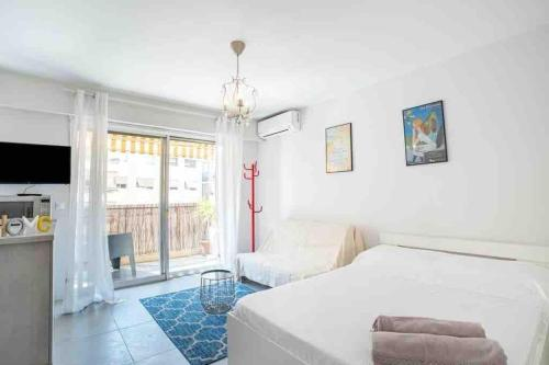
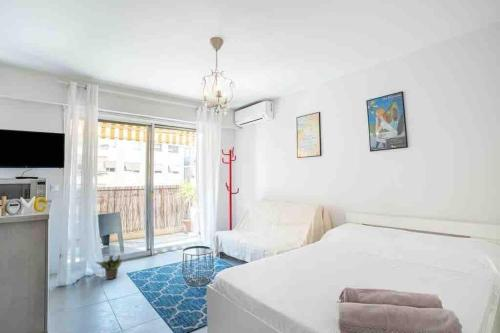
+ potted plant (108, 266)
